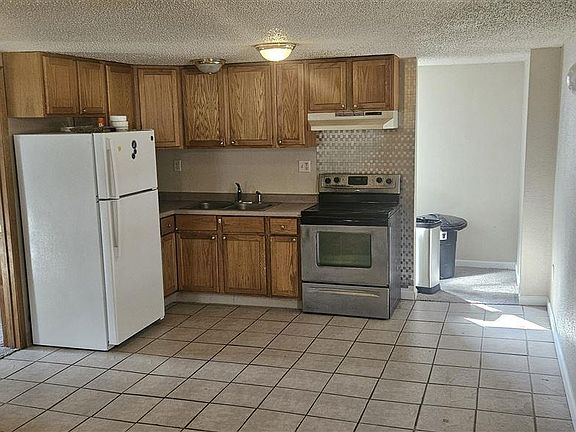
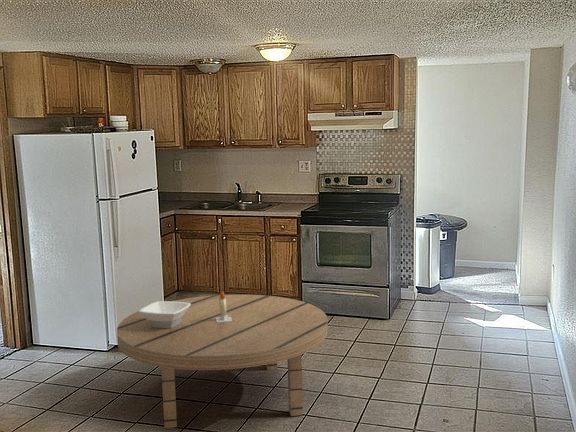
+ dining table (224, 343)
+ bowl (165, 314)
